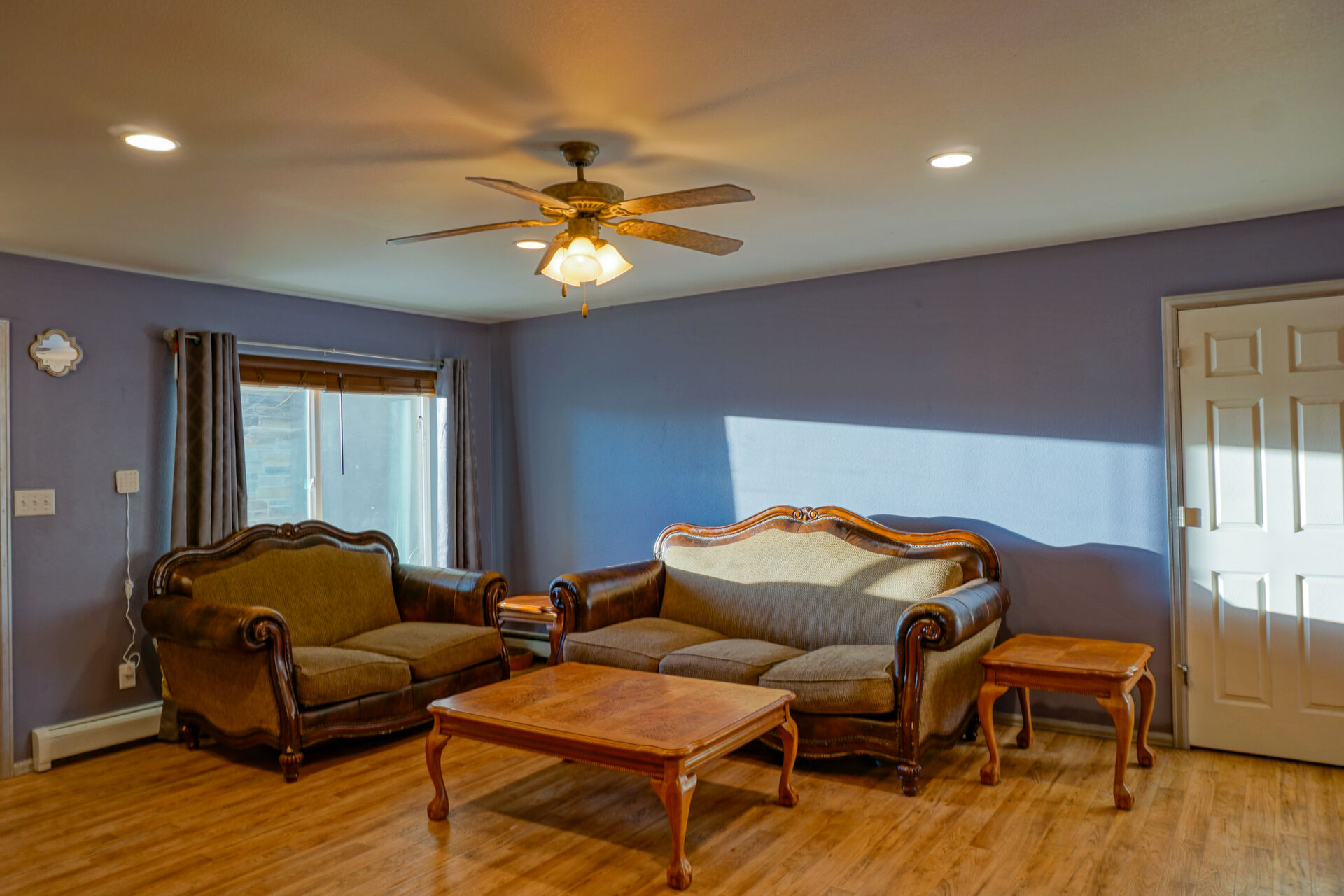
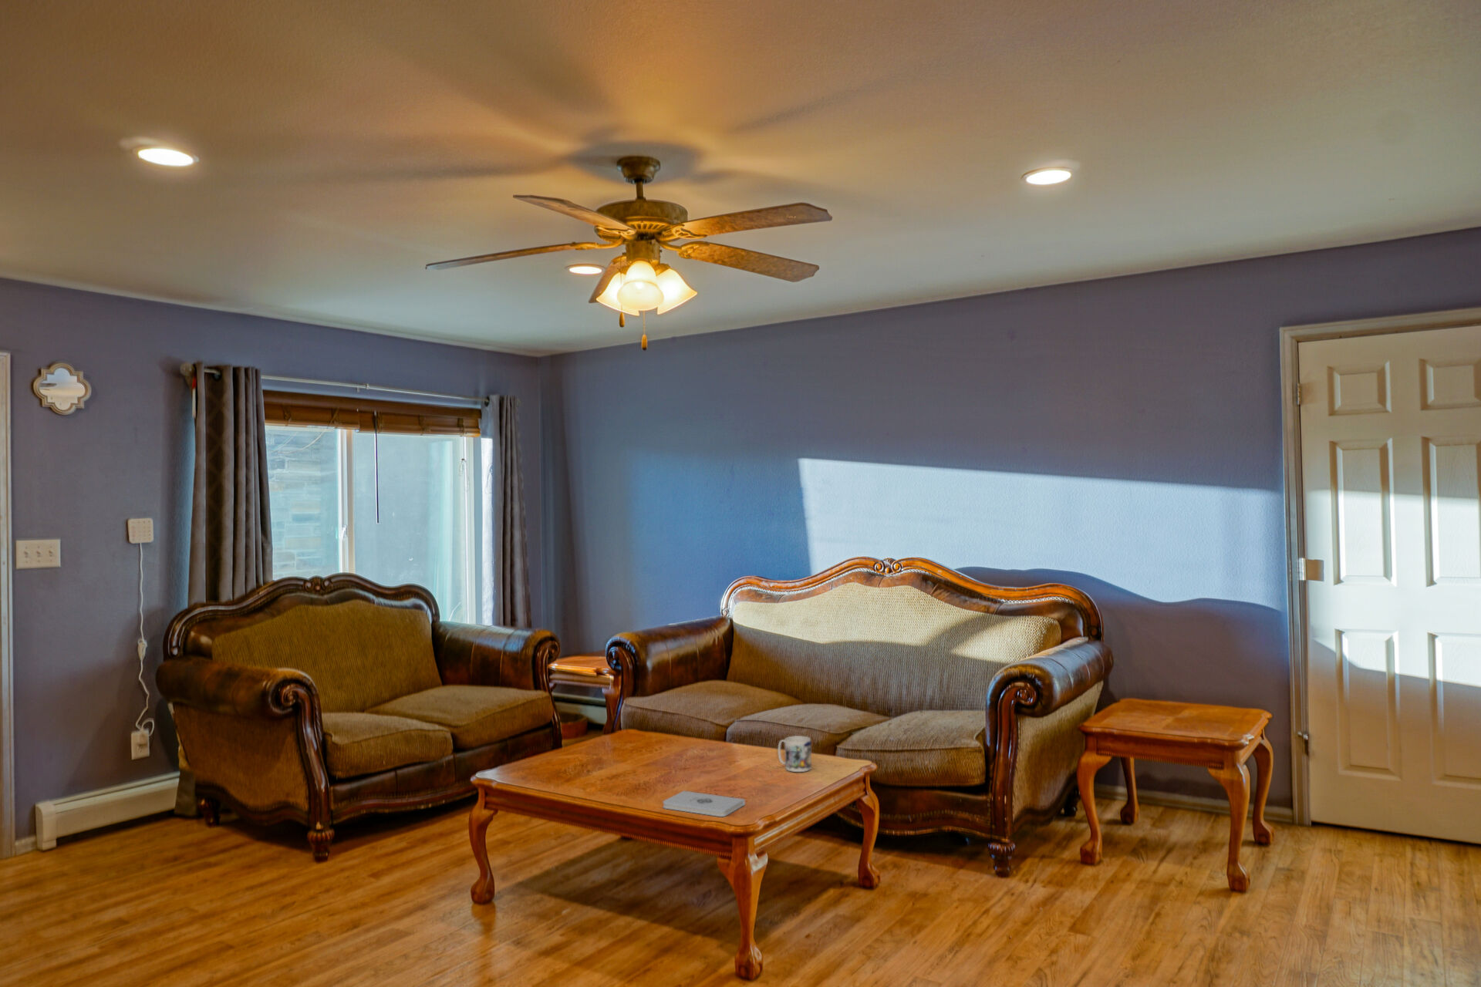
+ mug (793, 753)
+ notepad (703, 803)
